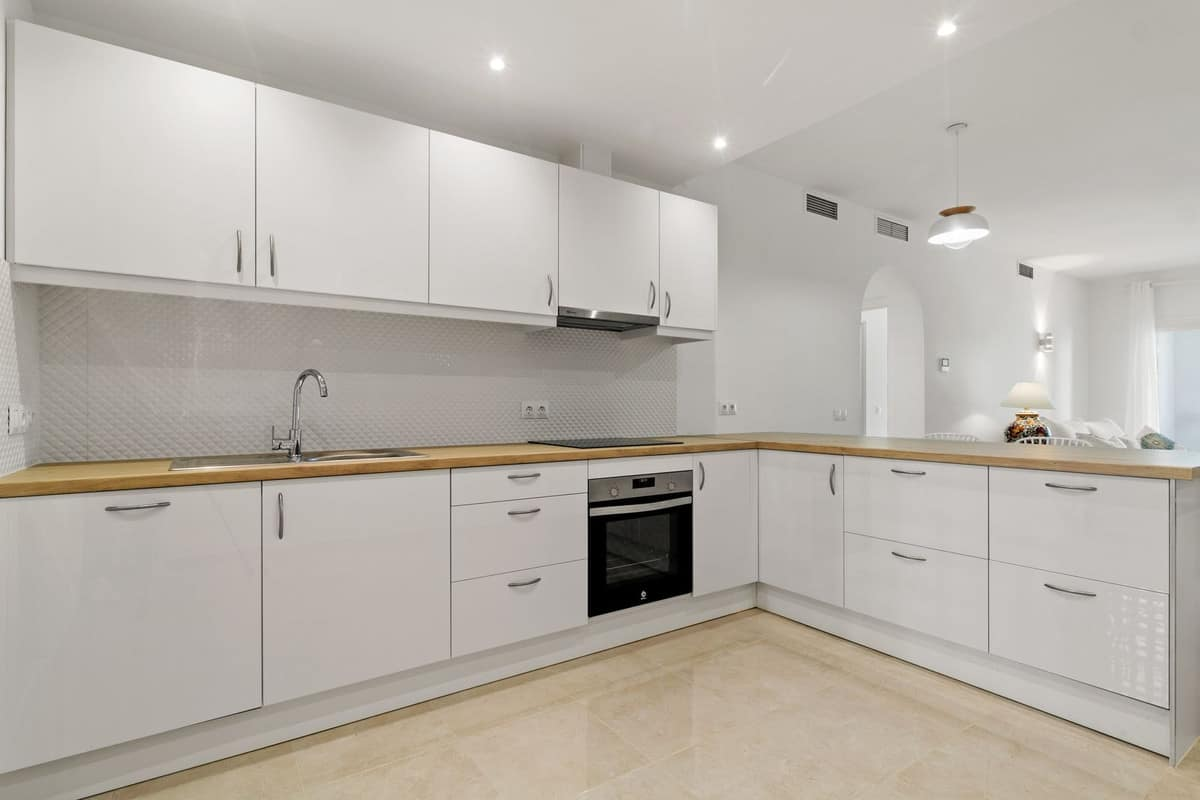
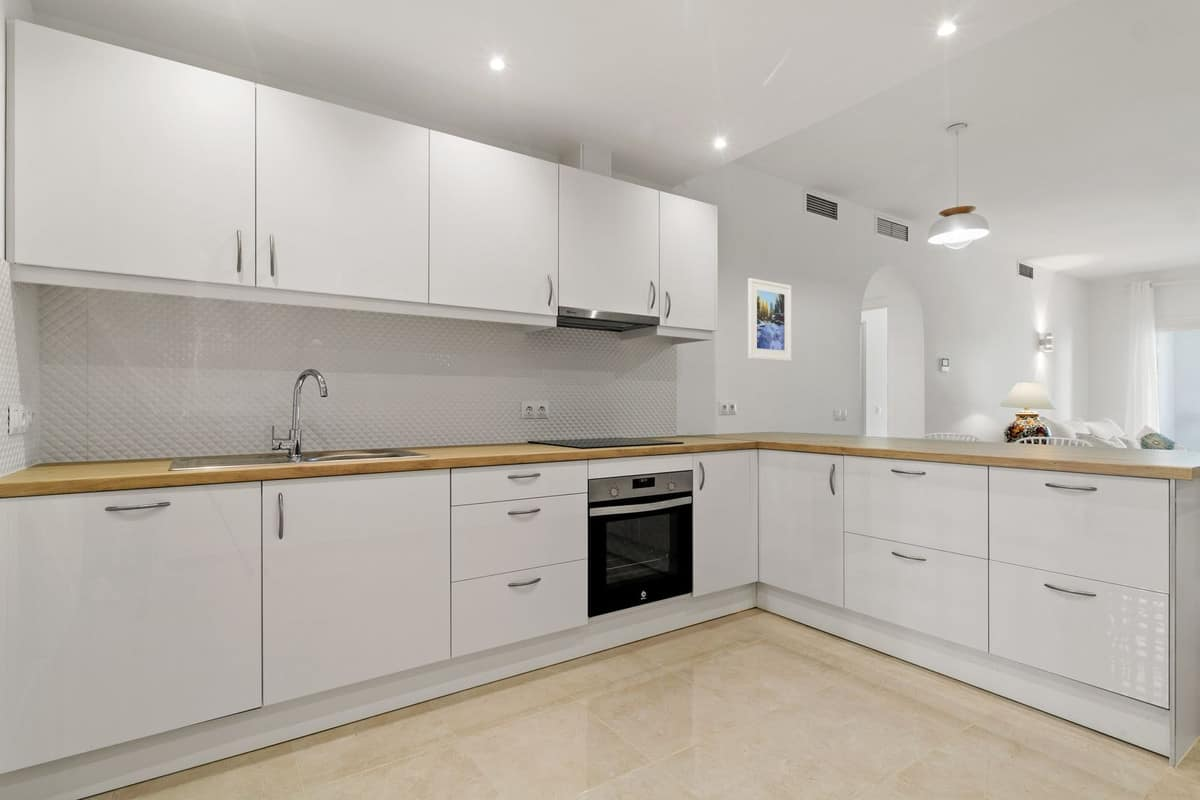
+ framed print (770, 320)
